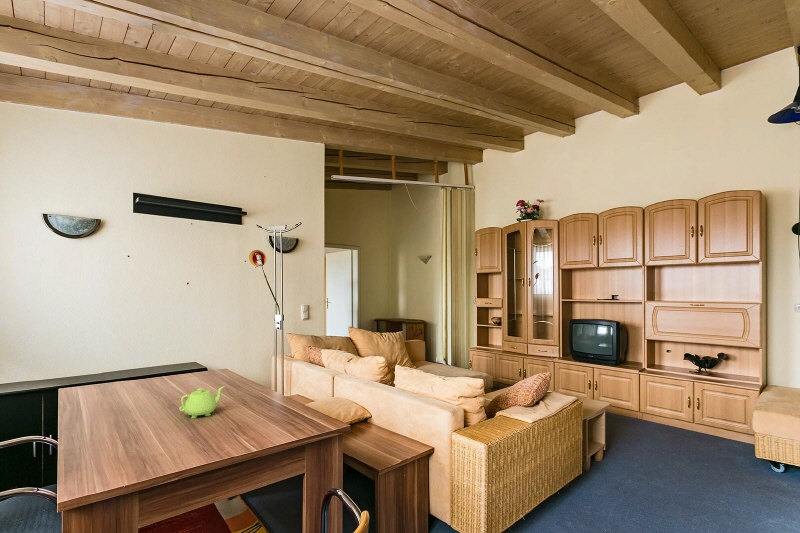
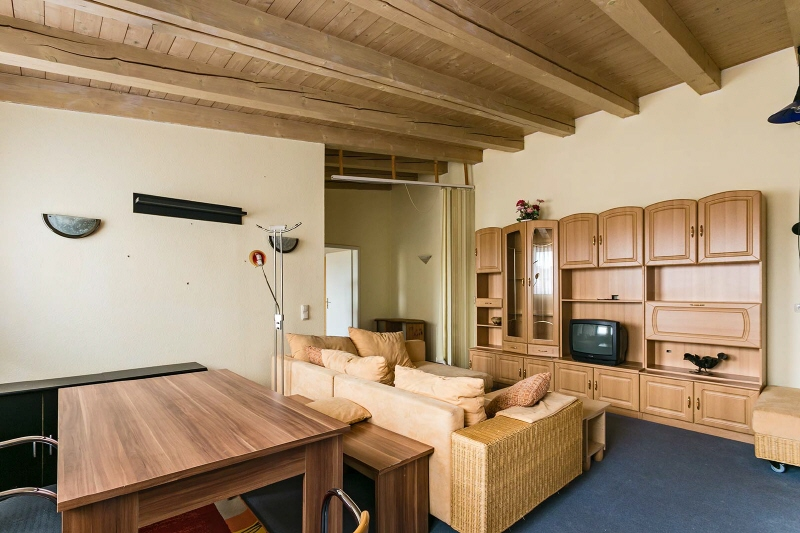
- teapot (202, 401)
